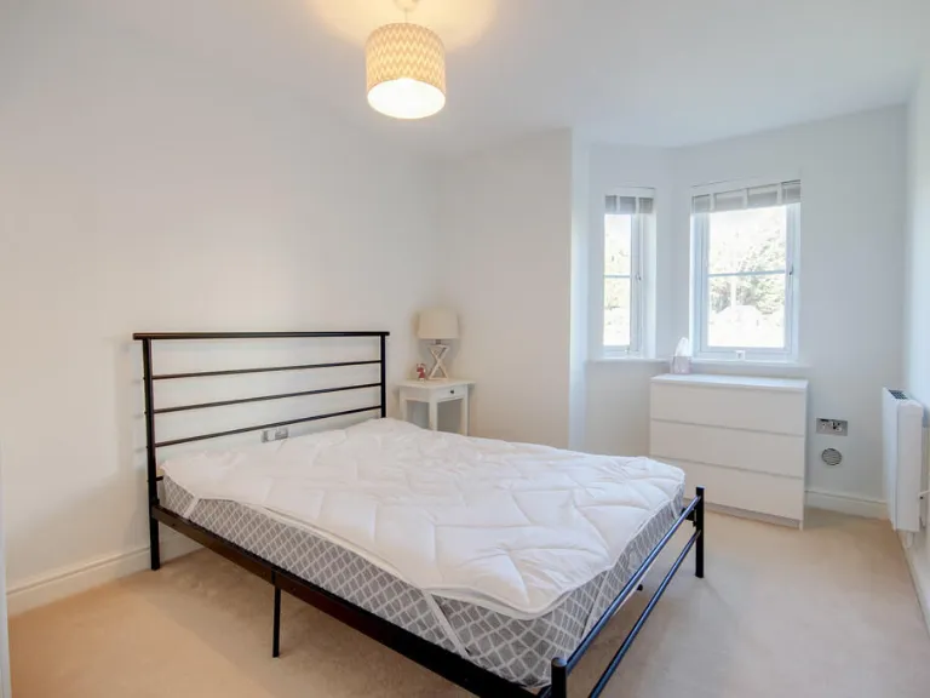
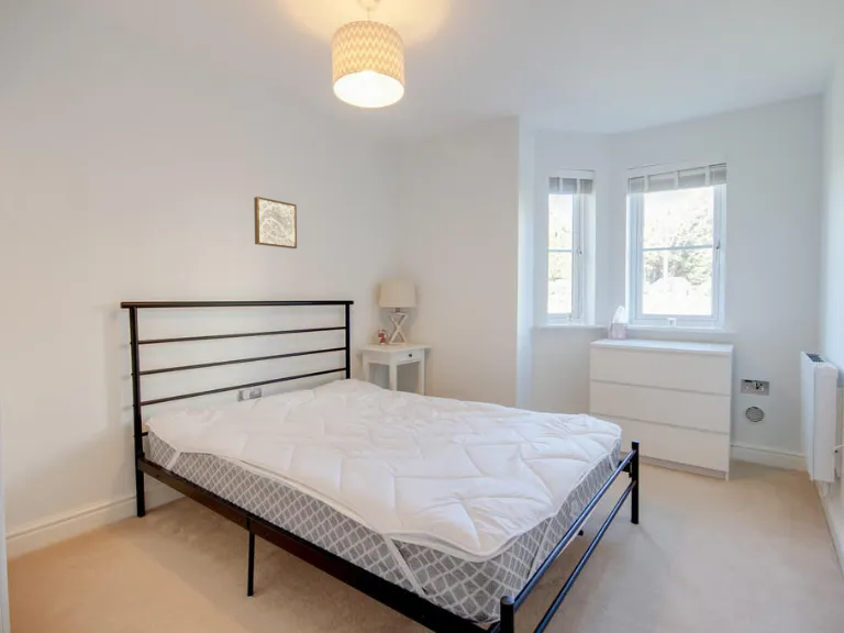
+ wall art (276, 223)
